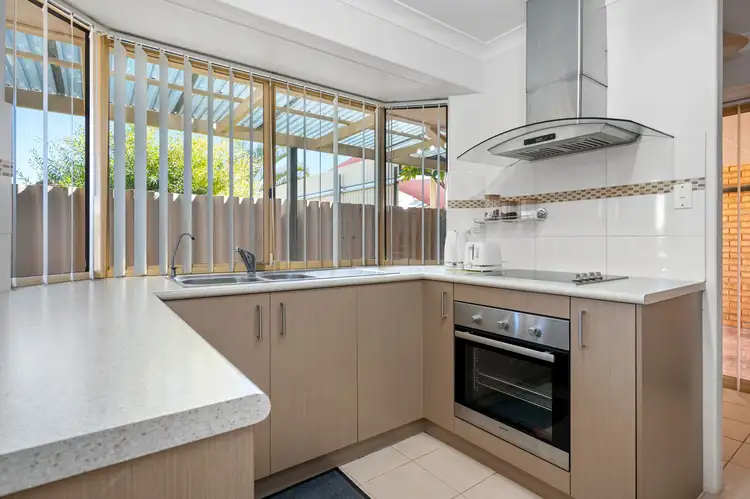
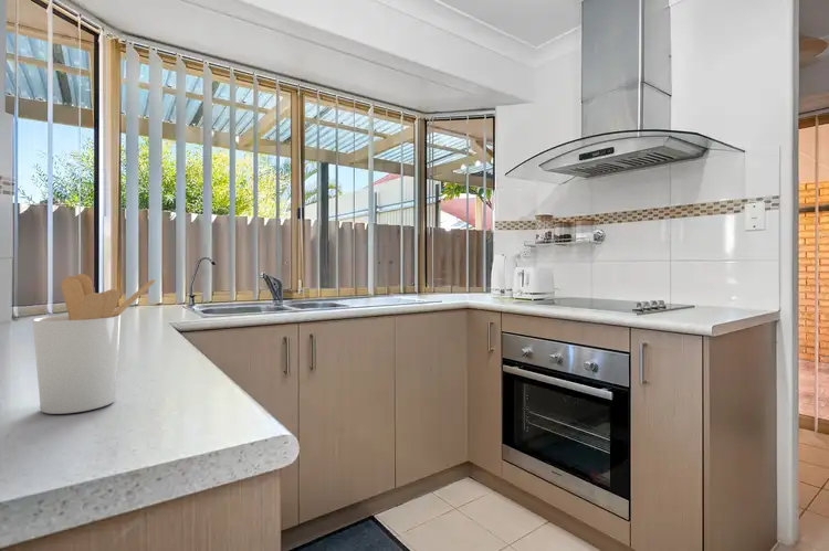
+ utensil holder (101, 337)
